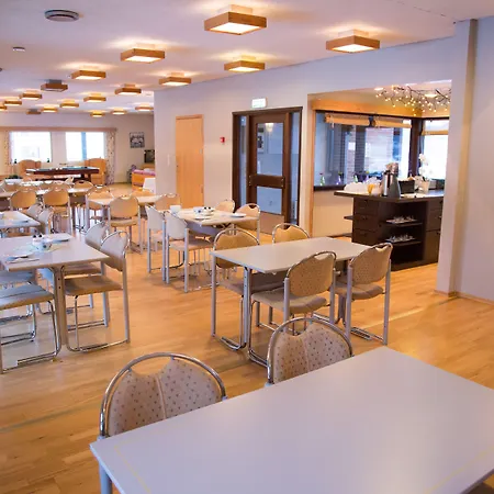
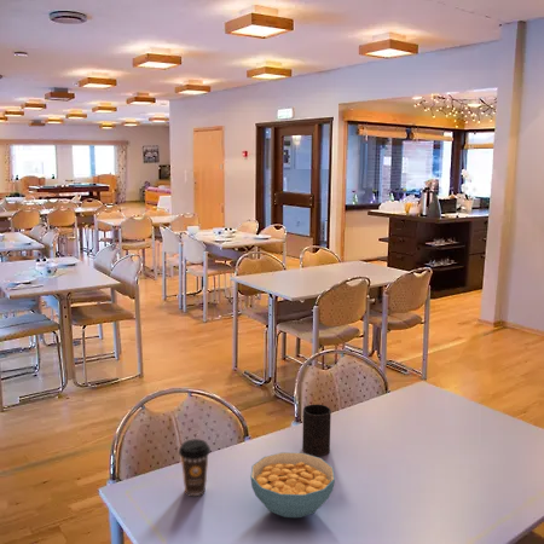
+ cup (316, 429)
+ coffee cup (195, 467)
+ cereal bowl (291, 491)
